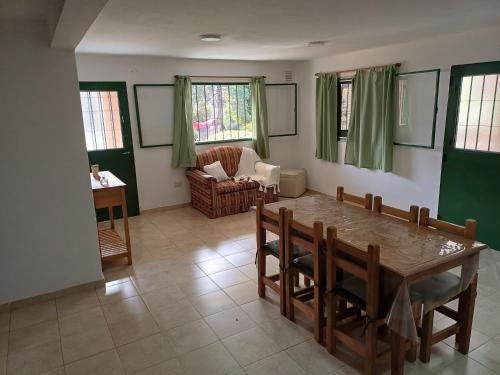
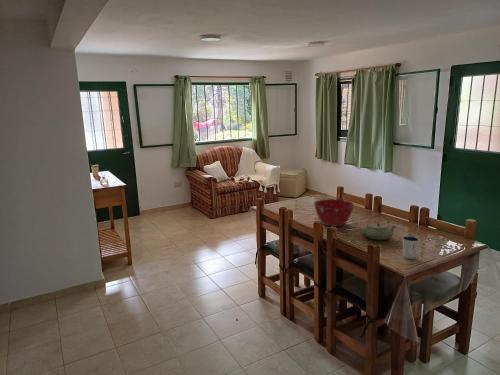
+ mixing bowl (333, 213)
+ dixie cup (410, 247)
+ teapot (380, 226)
